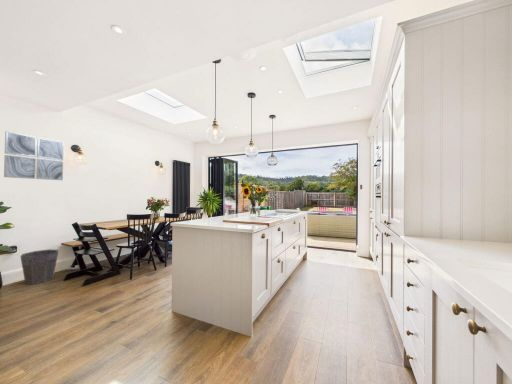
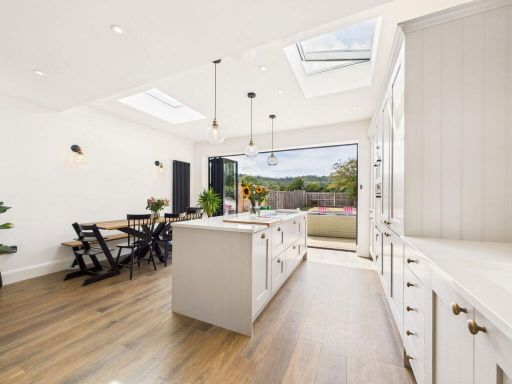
- wall art (35, 158)
- waste bin (40, 266)
